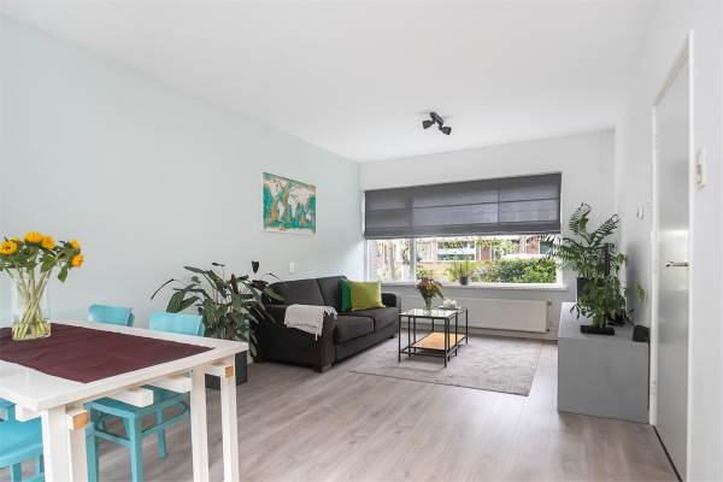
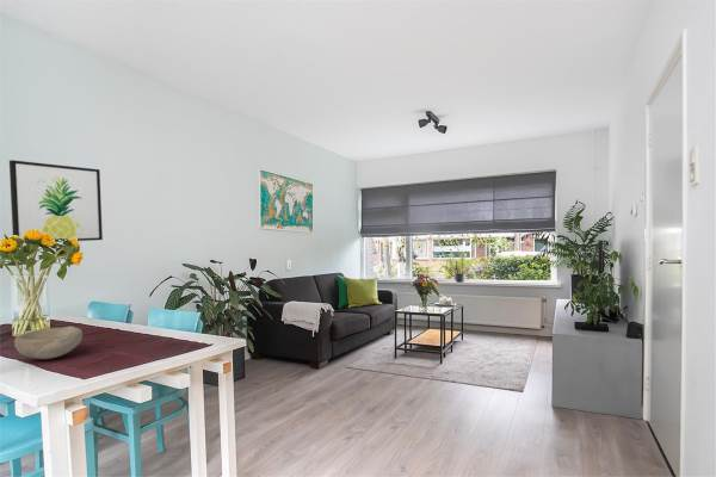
+ bowl (49, 345)
+ wall art (60, 203)
